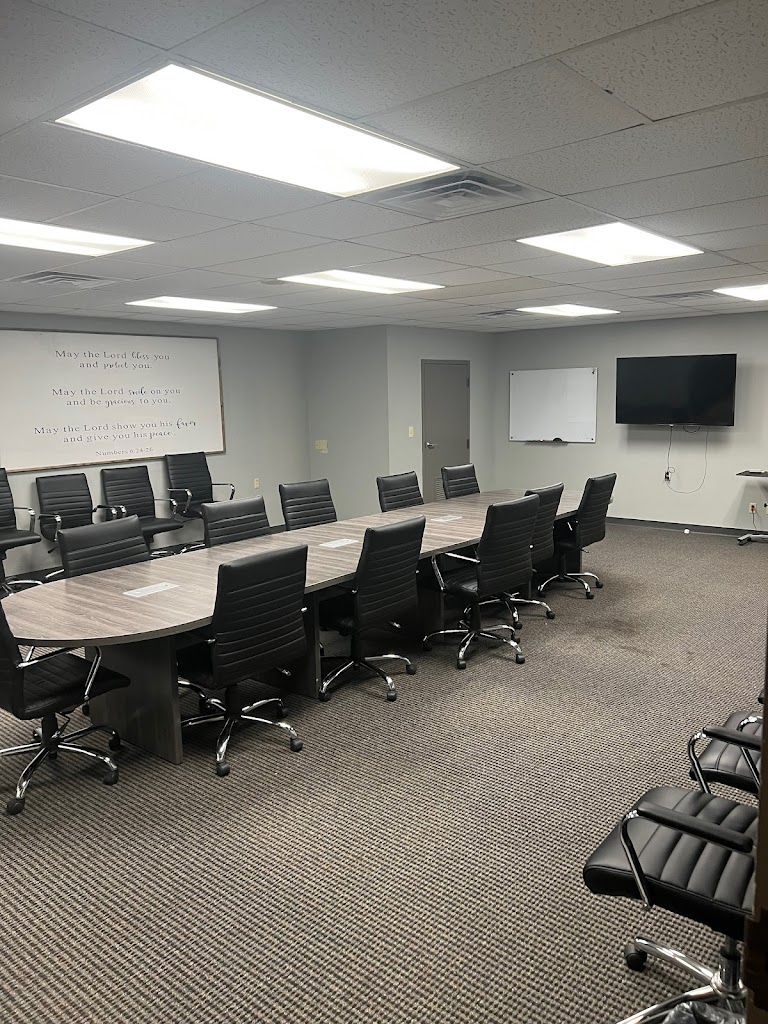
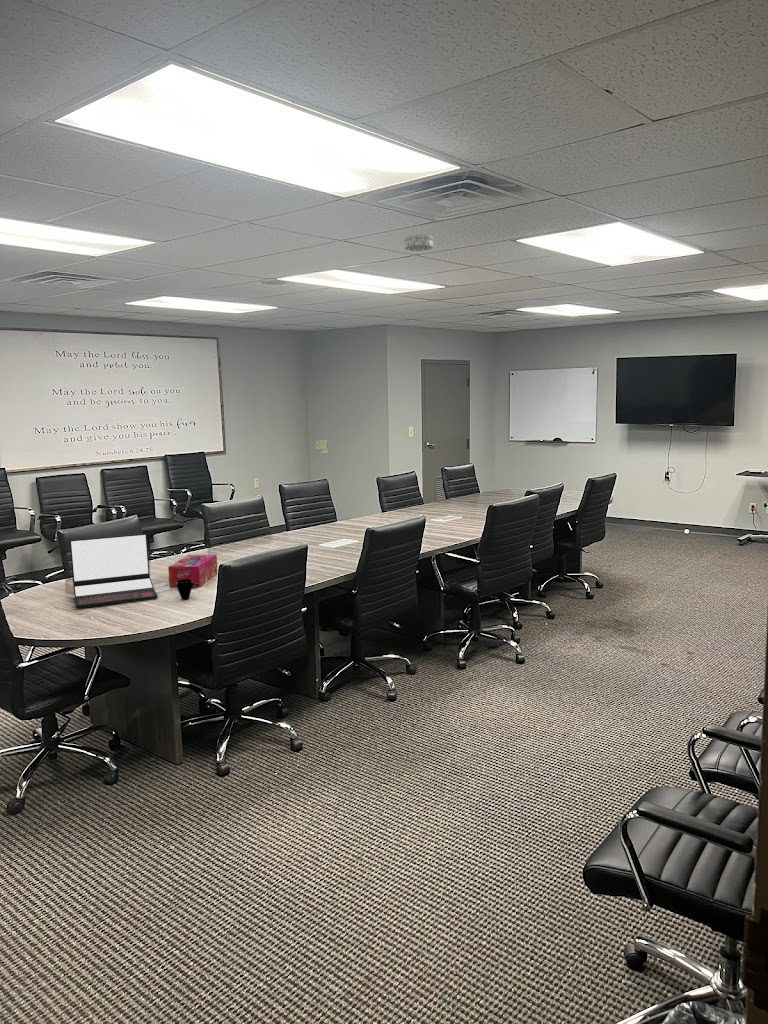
+ laptop (113, 569)
+ smoke detector (418, 242)
+ cup (187, 589)
+ tissue box (193, 570)
